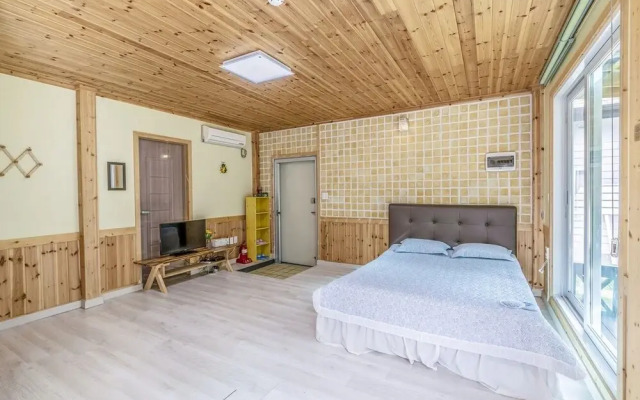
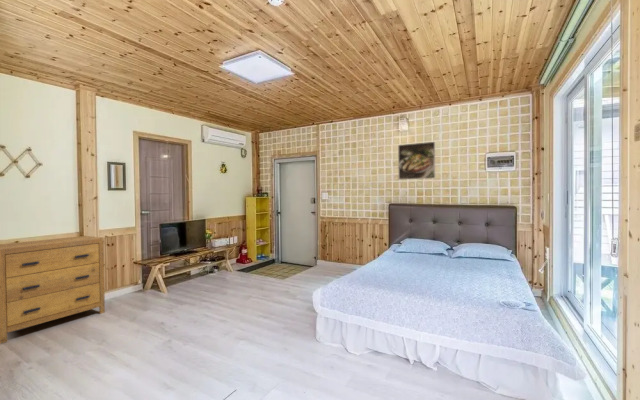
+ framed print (416, 161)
+ dresser (49, 282)
